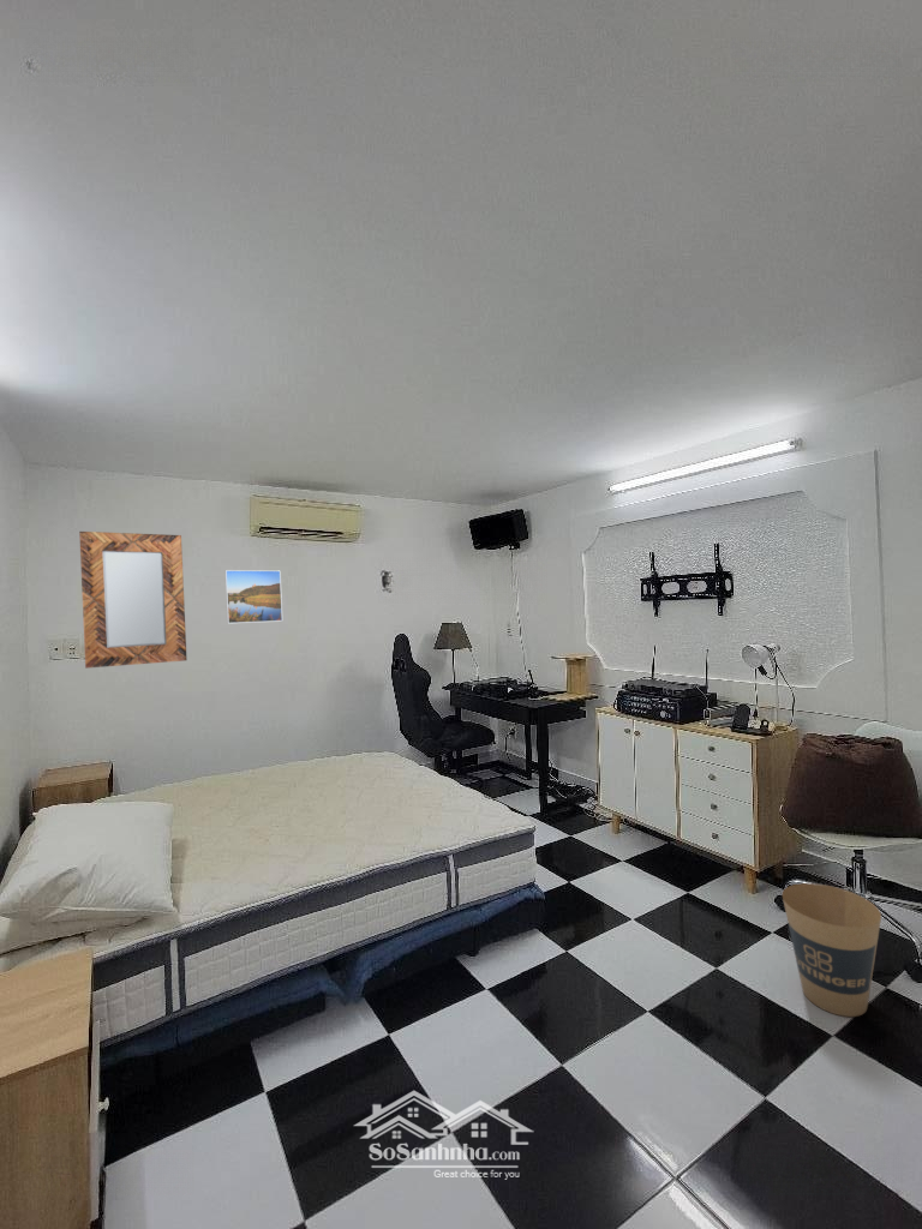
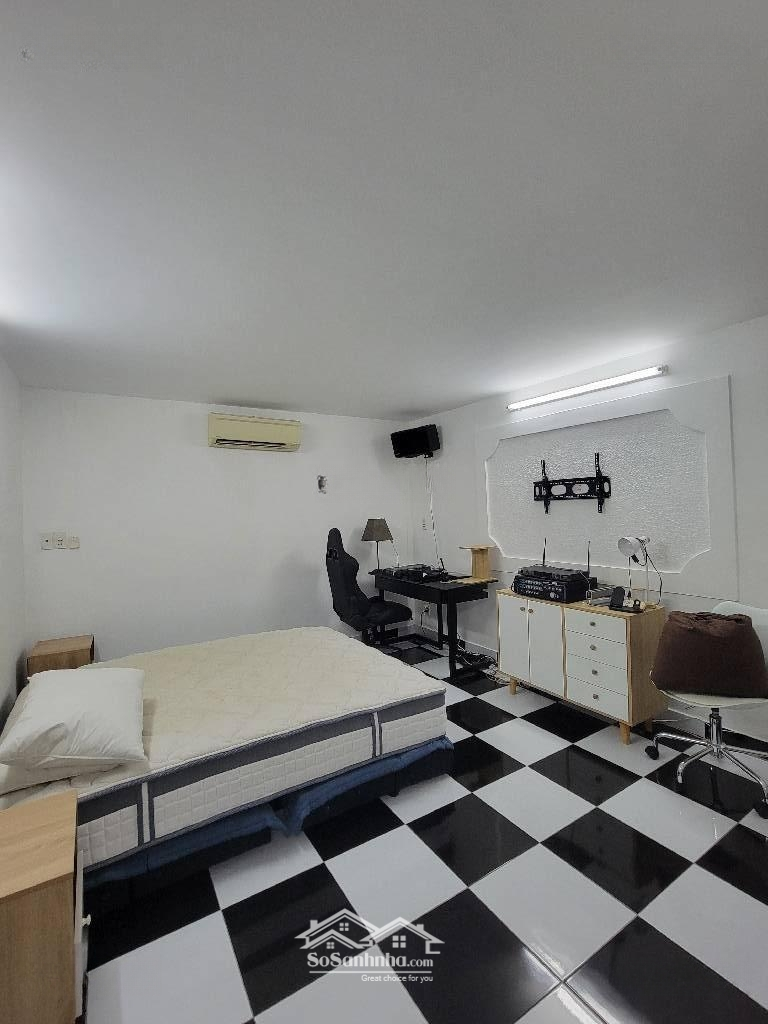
- trash can (831, 949)
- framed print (253, 595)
- home mirror (134, 599)
